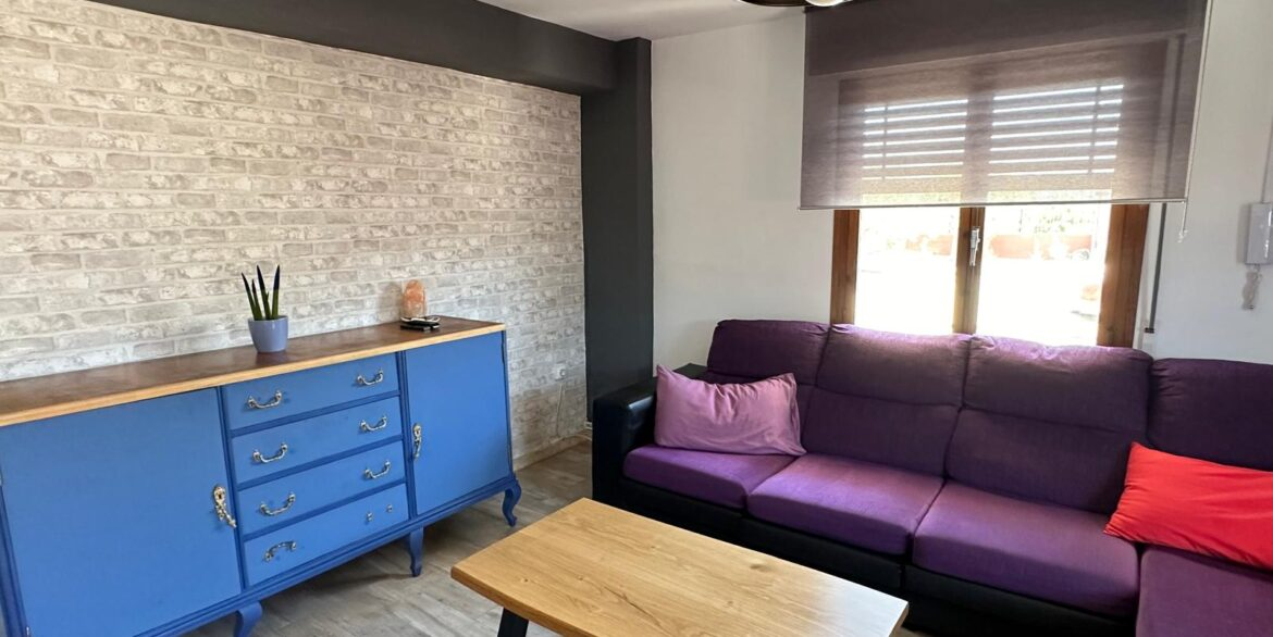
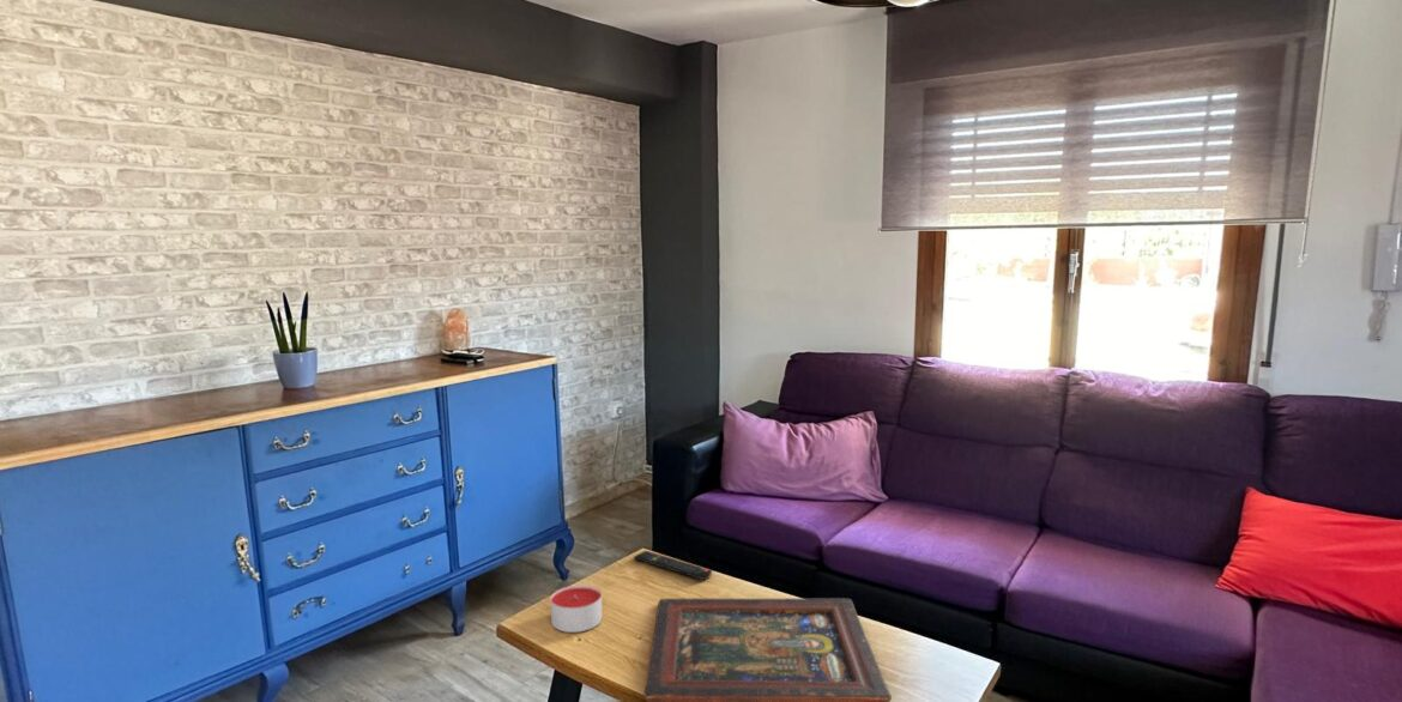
+ remote control (672, 565)
+ candle (576, 606)
+ religious icon (760, 644)
